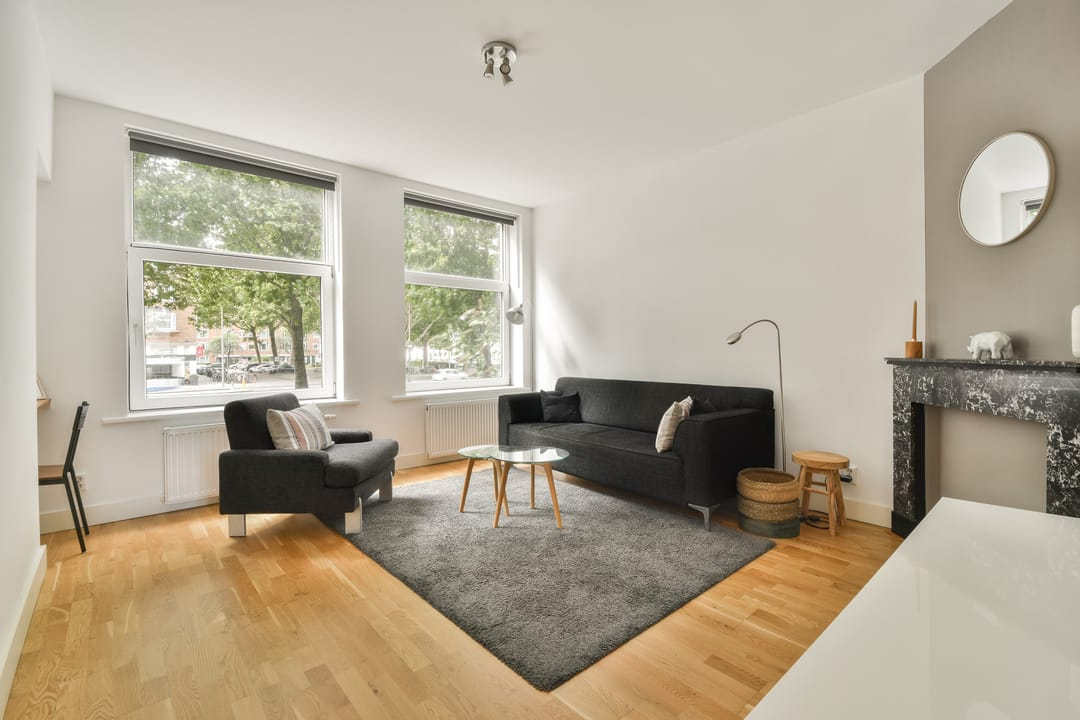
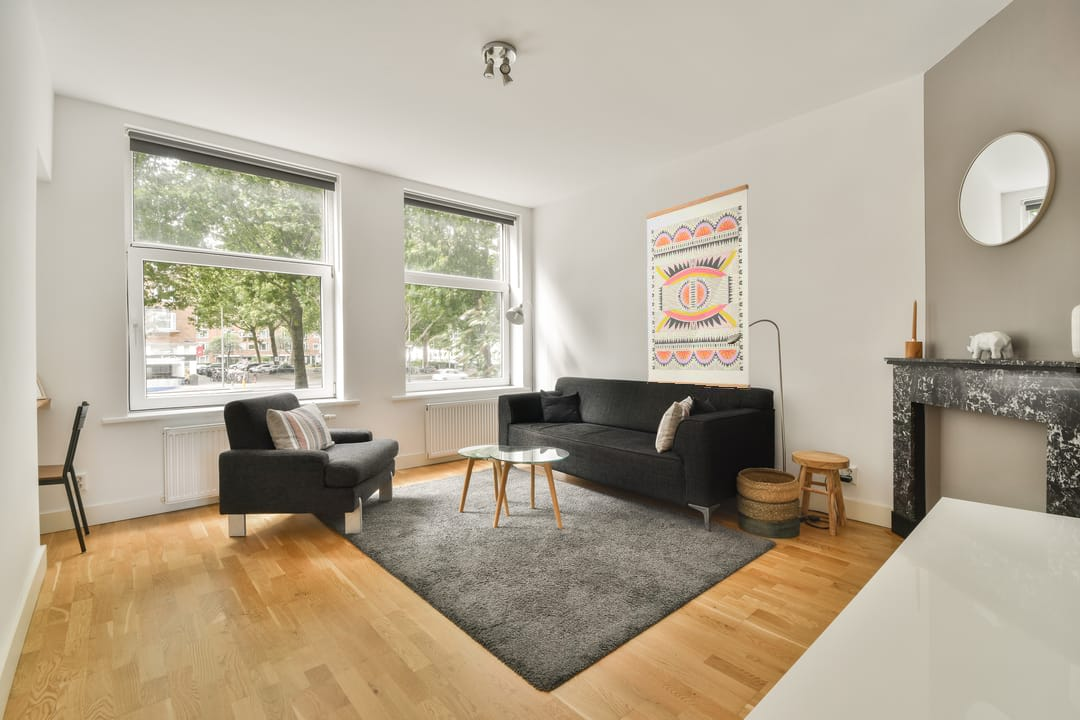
+ wall art (693, 294)
